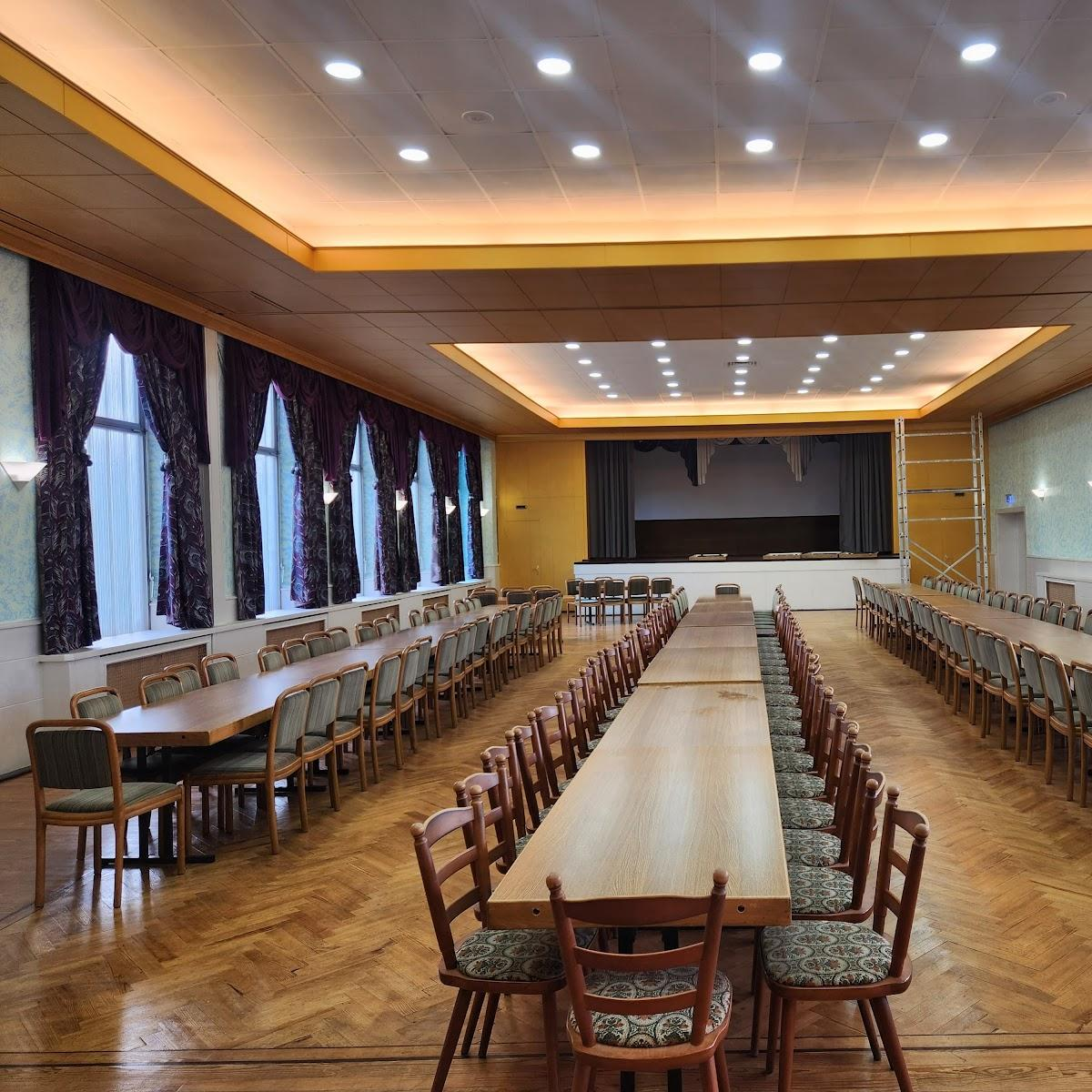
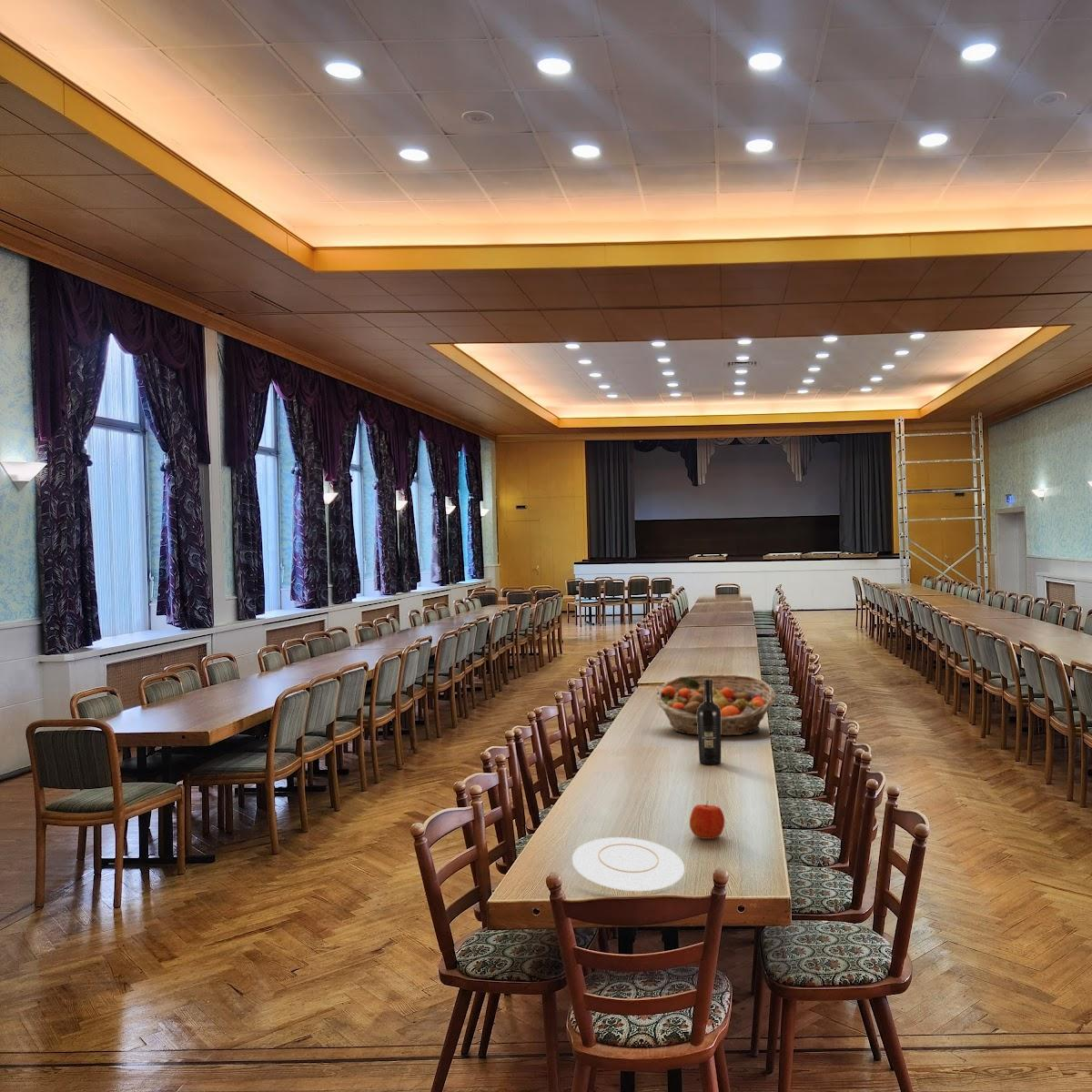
+ wine bottle (709, 721)
+ apple (706, 818)
+ plate (628, 861)
+ fruit basket (715, 703)
